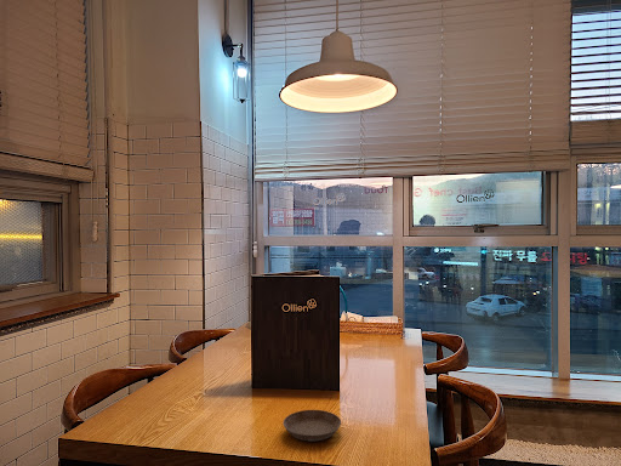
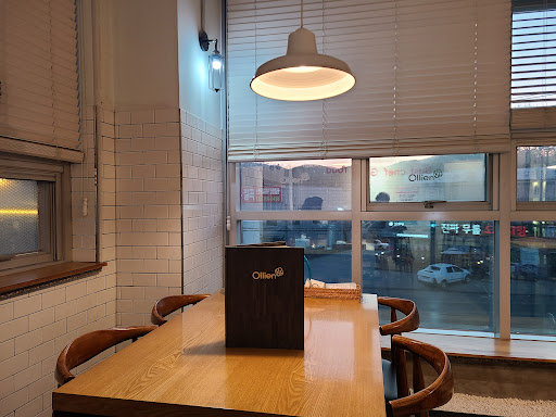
- saucer (312, 426)
